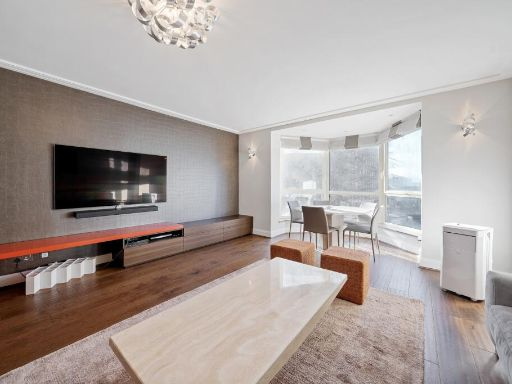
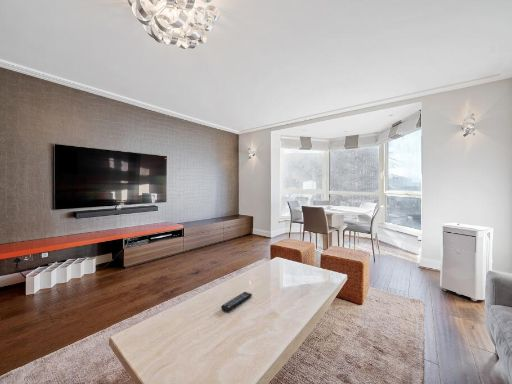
+ remote control (237, 300)
